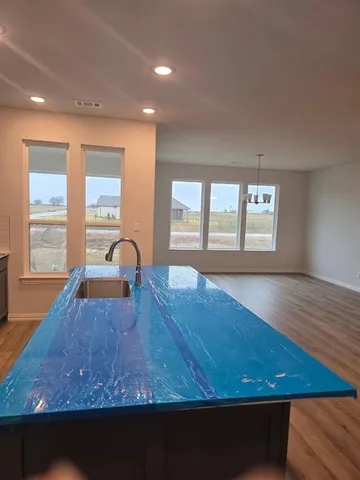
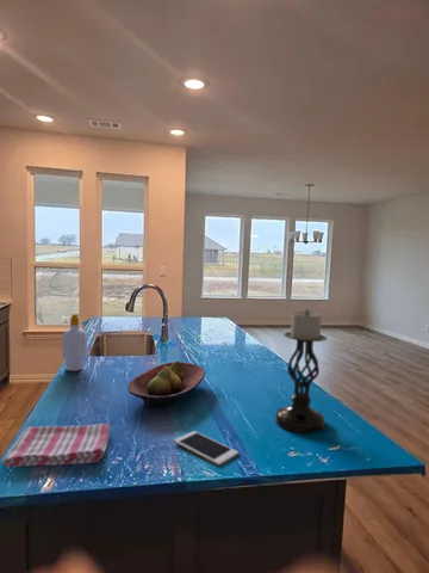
+ cell phone (205, 446)
+ candle holder (304, 366)
+ fruit bowl (168, 378)
+ soap bottle (74, 341)
+ dish towel (61, 440)
